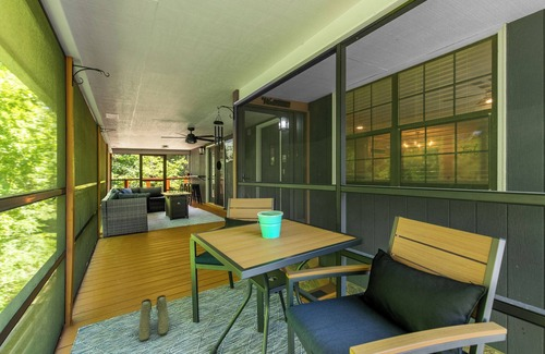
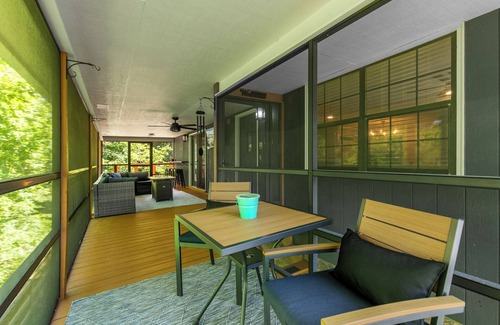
- boots (157, 315)
